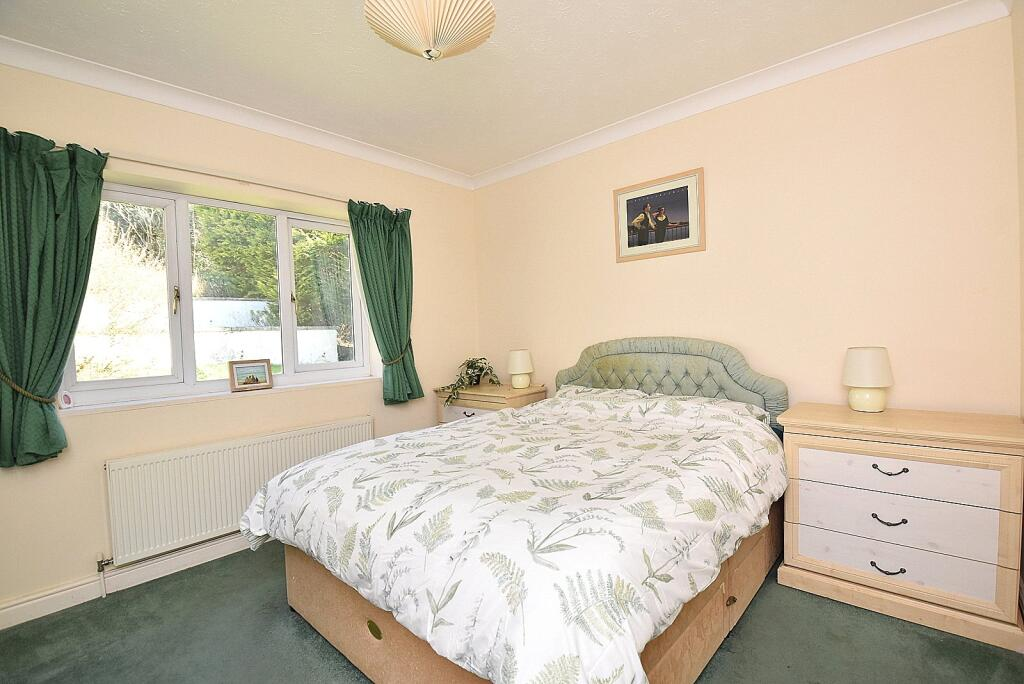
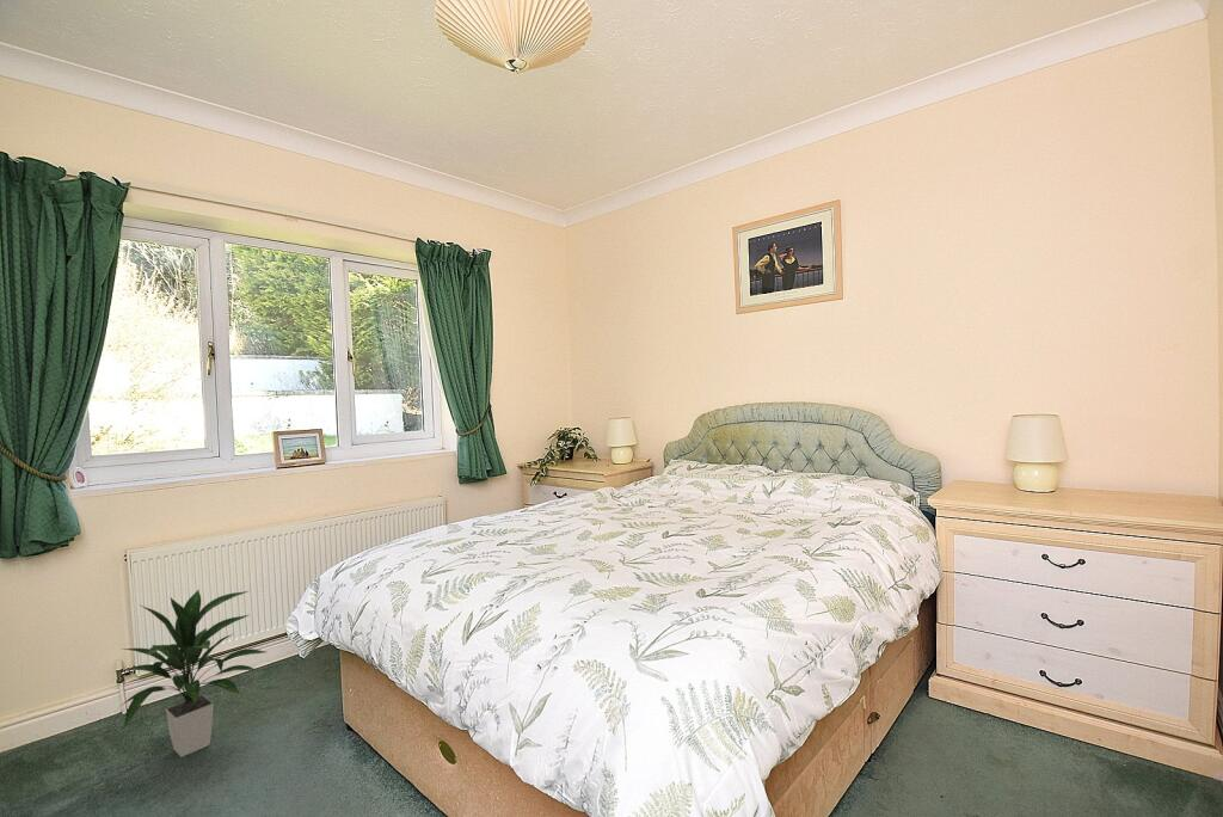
+ indoor plant (189, 666)
